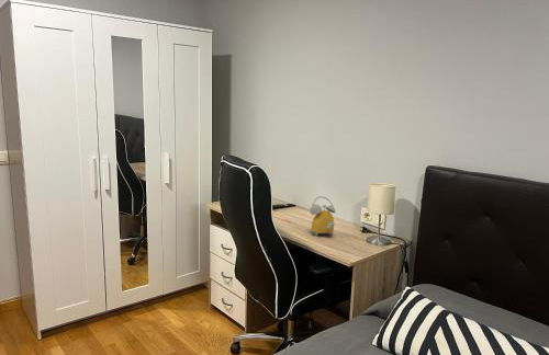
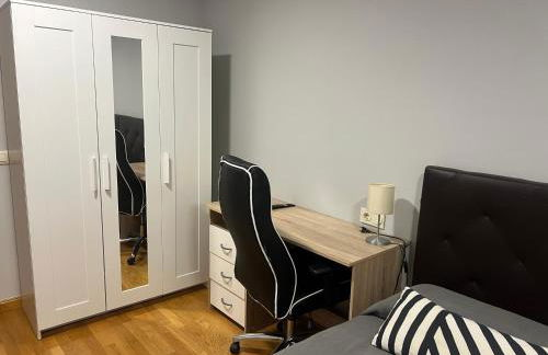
- alarm clock (324, 216)
